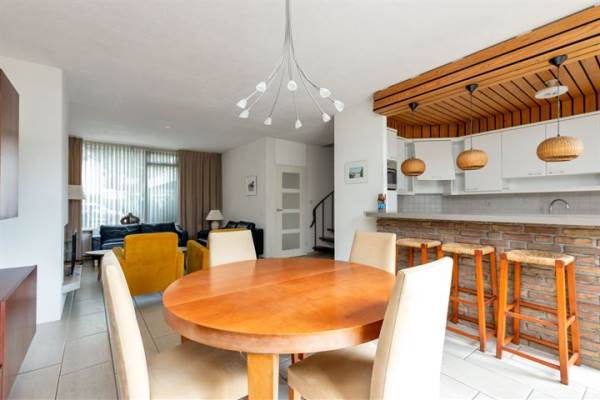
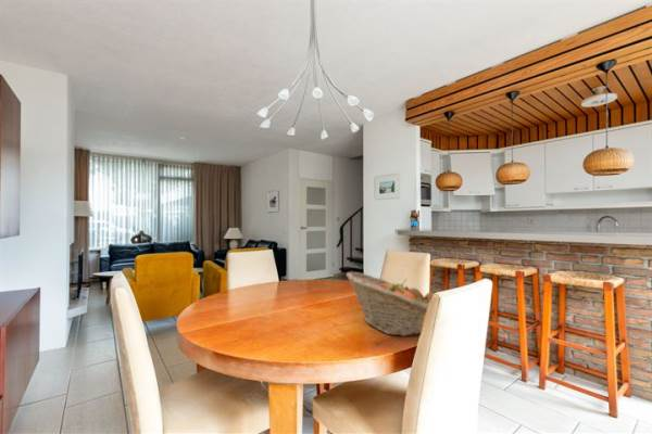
+ fruit basket (392, 297)
